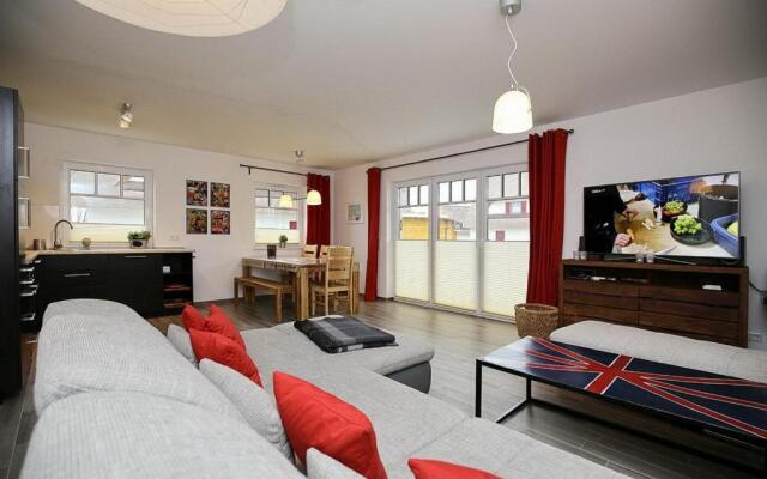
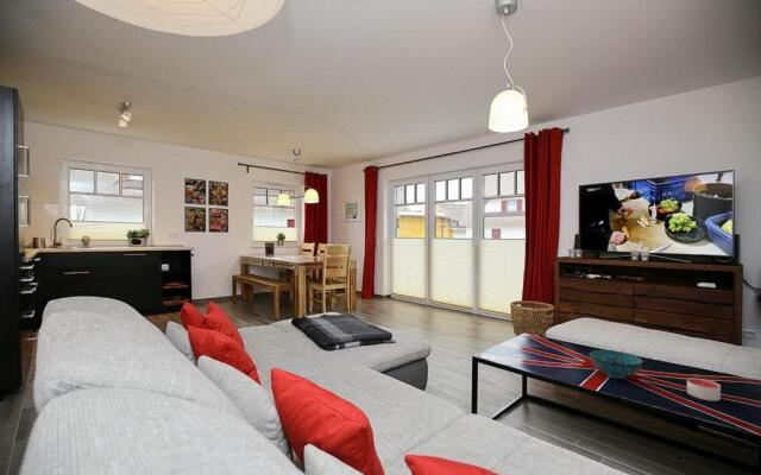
+ decorative bowl (615, 366)
+ candle (703, 388)
